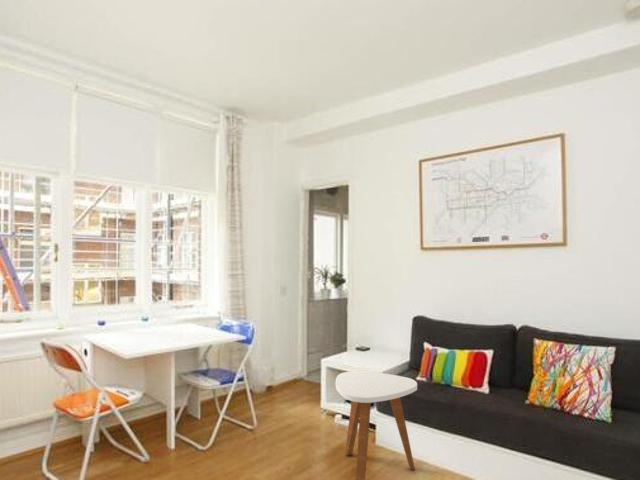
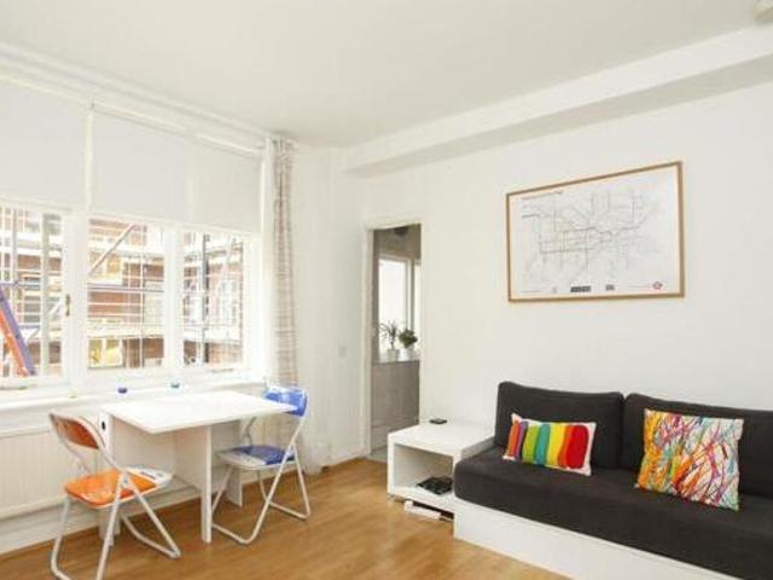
- side table (368, 426)
